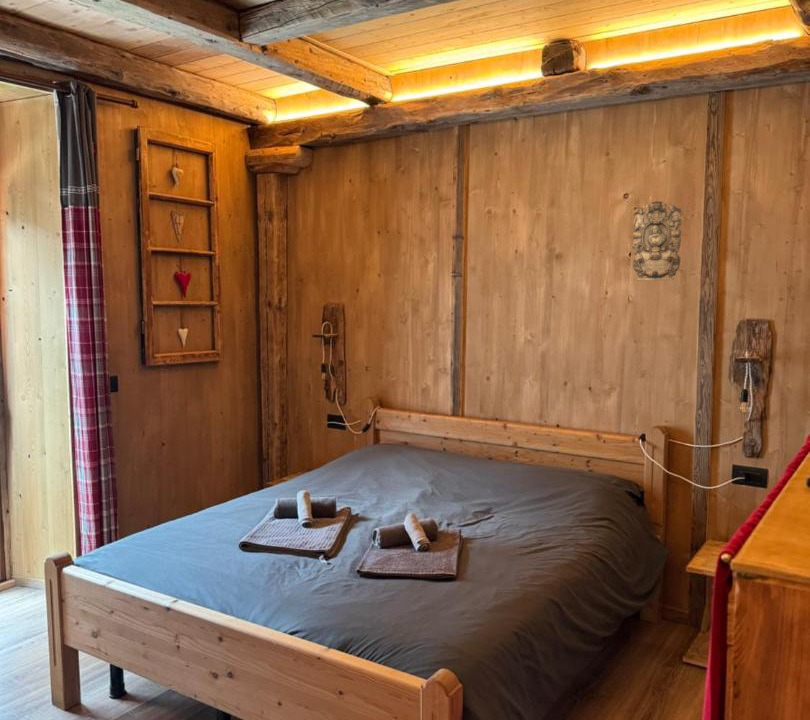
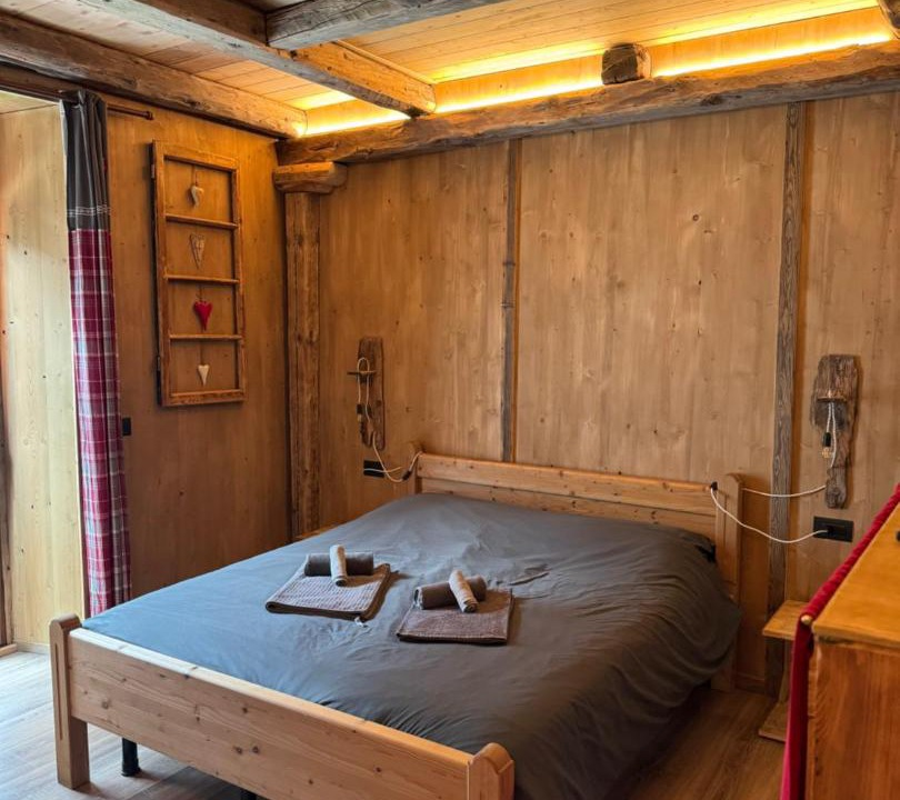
- wall ornament (655, 240)
